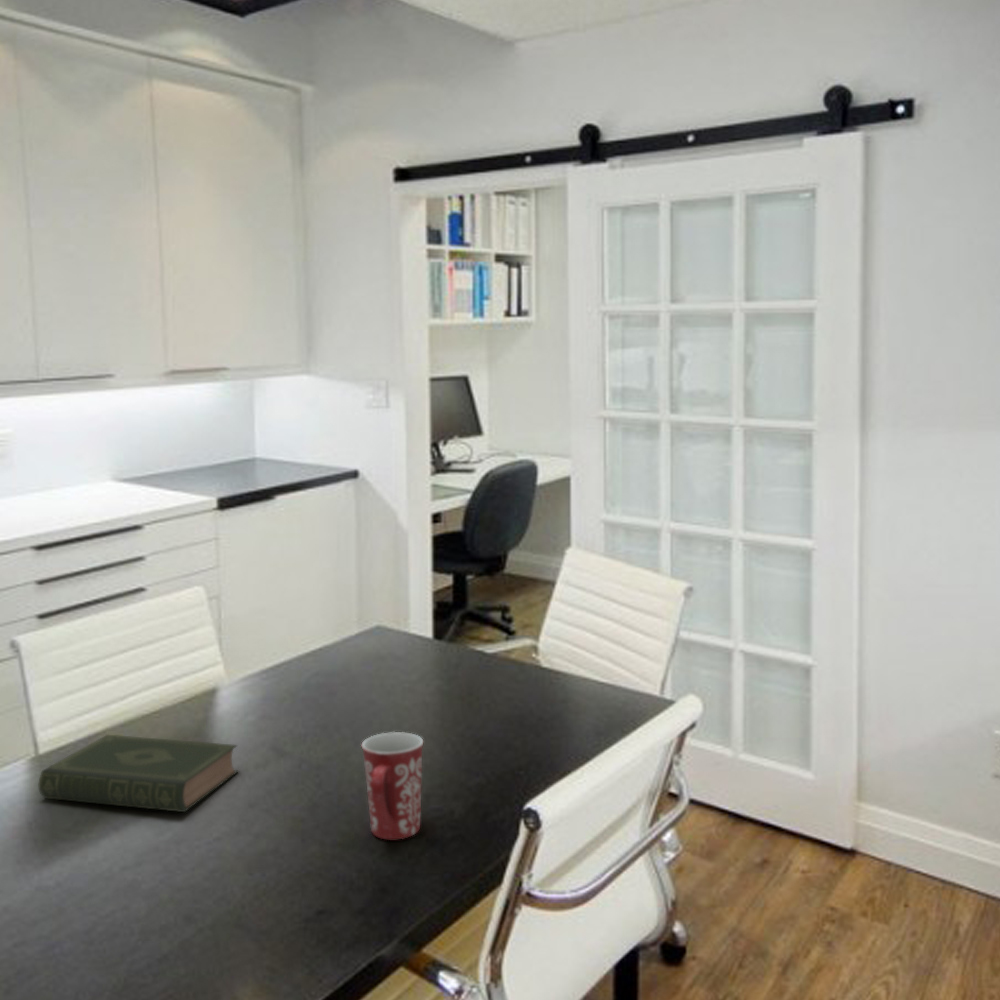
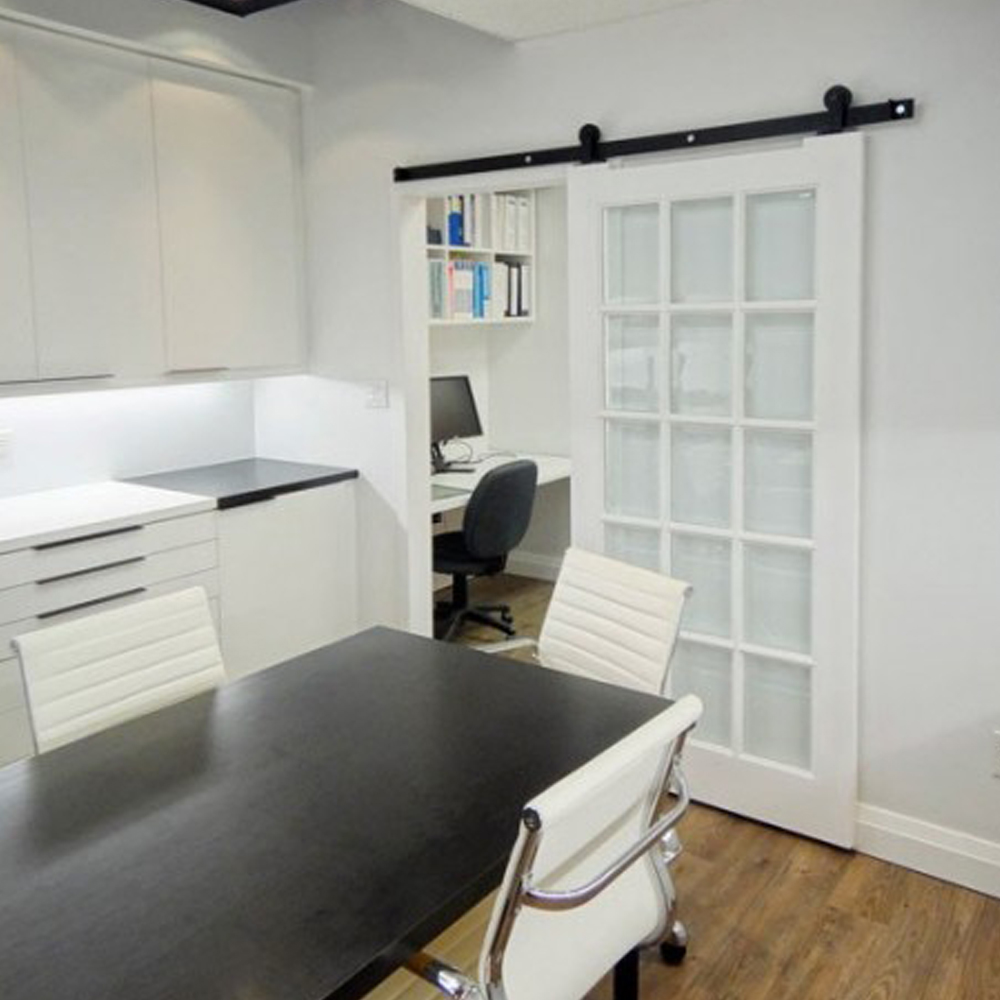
- book (141, 772)
- mug (389, 790)
